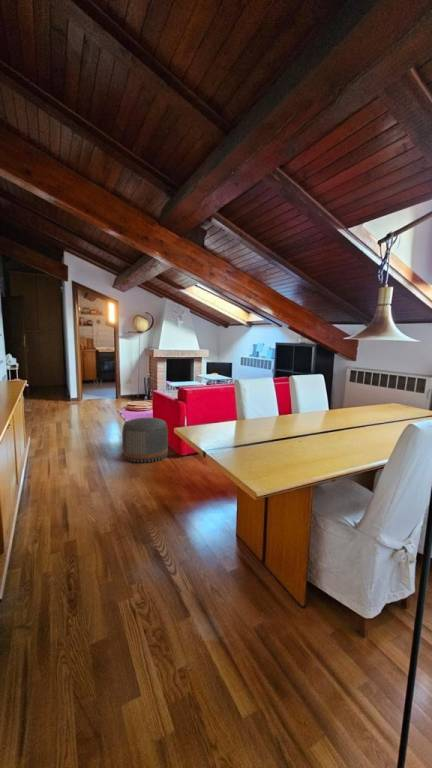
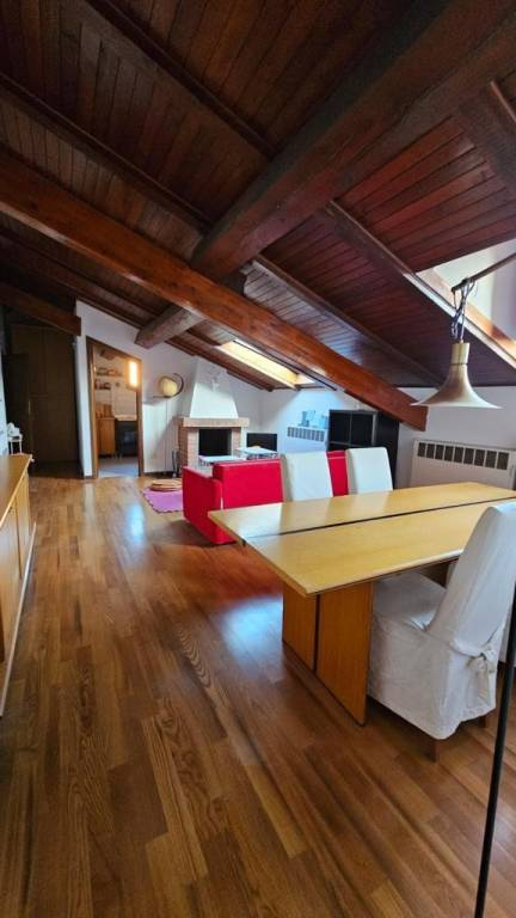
- pouf (145, 437)
